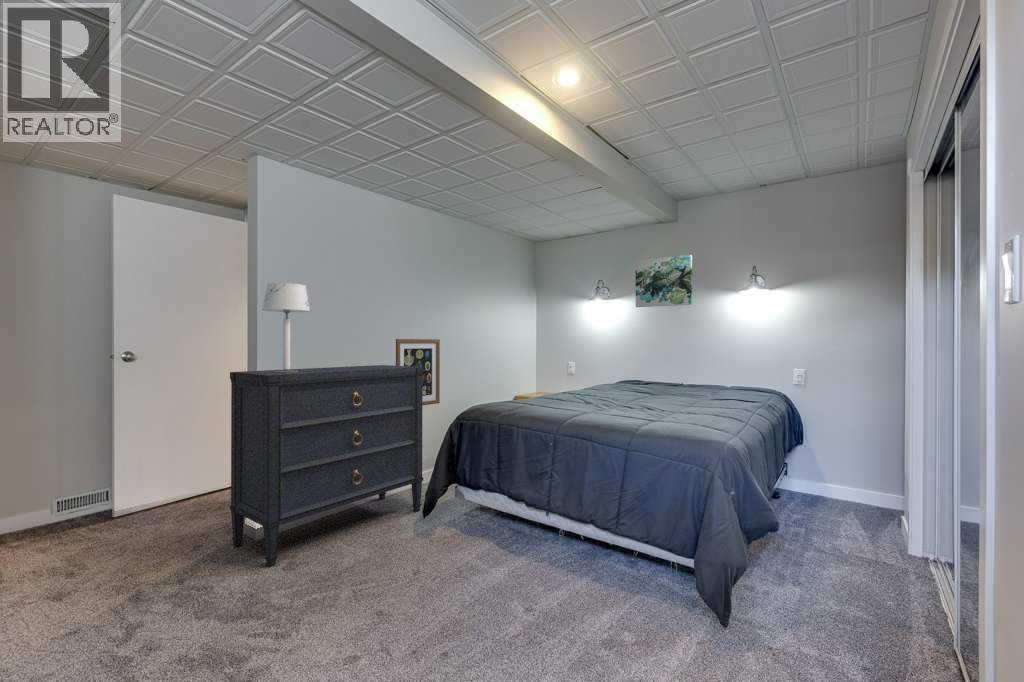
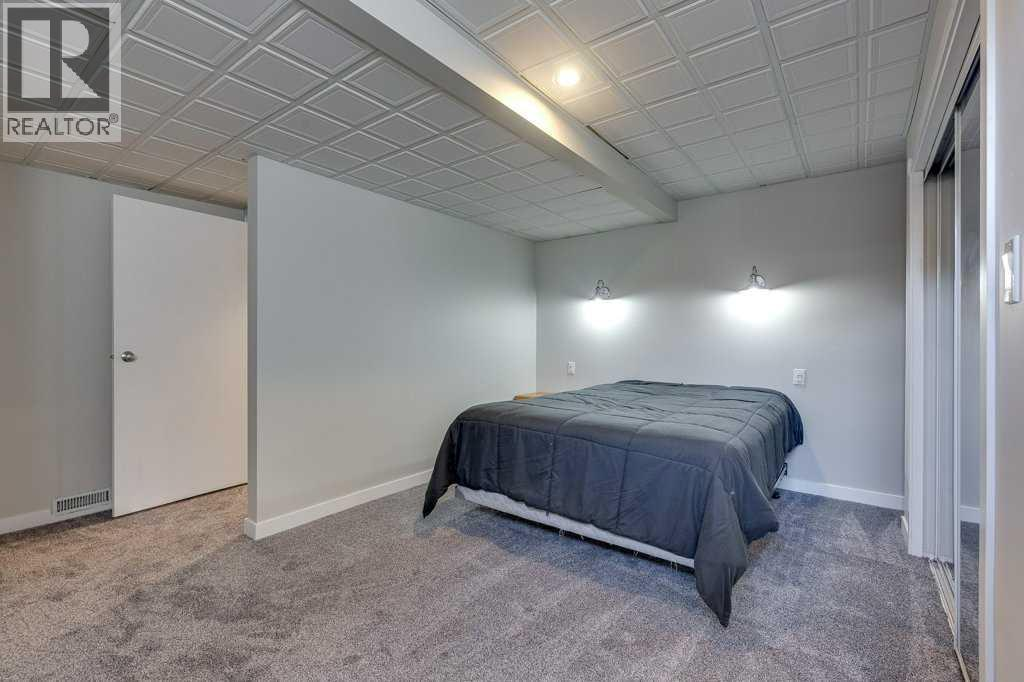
- dresser (336, 447)
- wall art (662, 282)
- wall art (422, 375)
- table lamp (286, 328)
